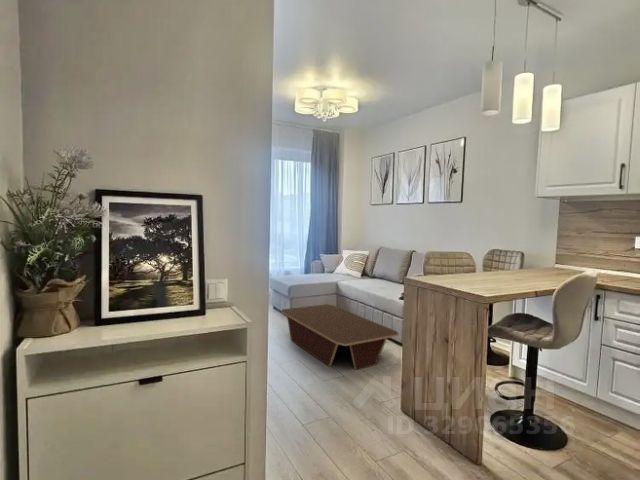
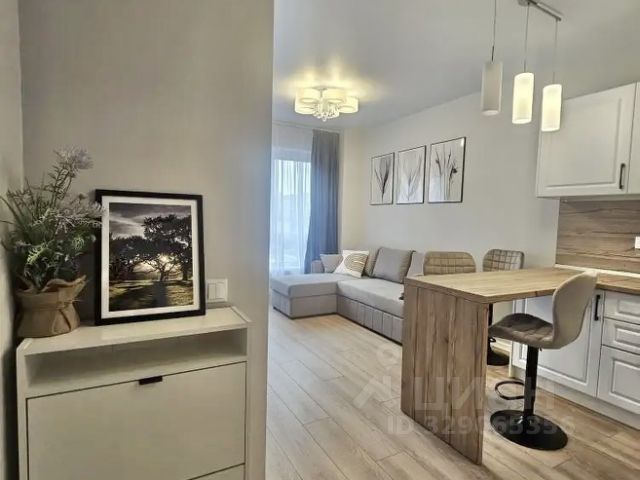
- coffee table (333, 333)
